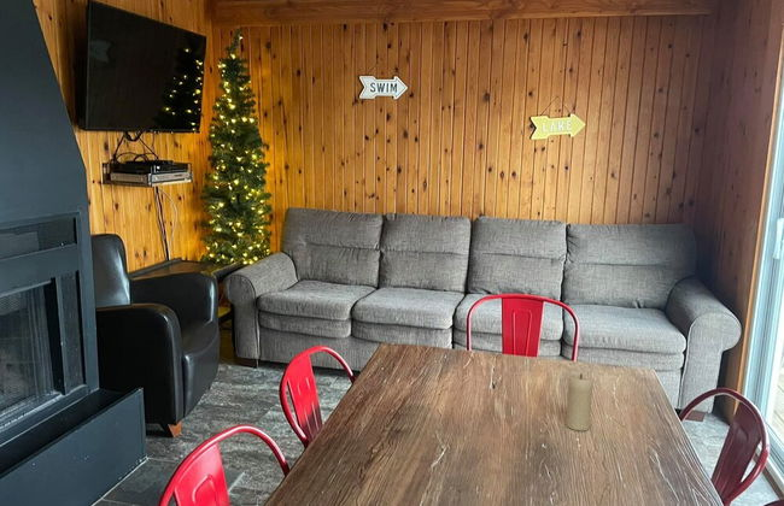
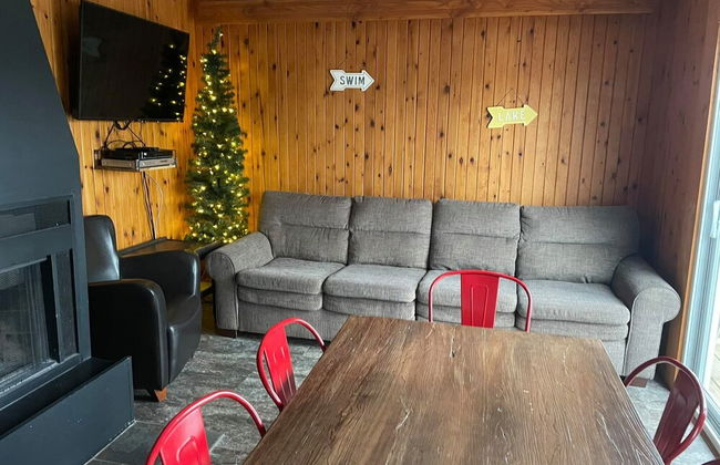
- candle (580, 399)
